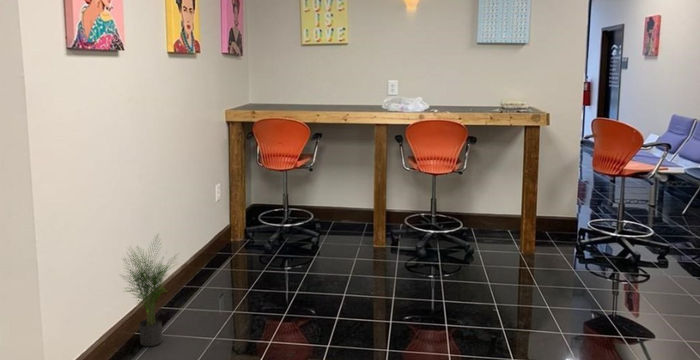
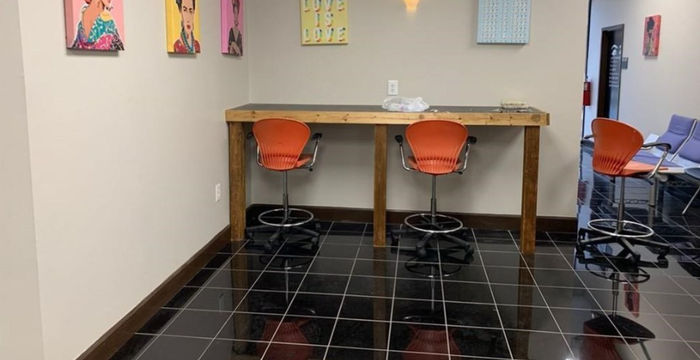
- potted plant (147, 293)
